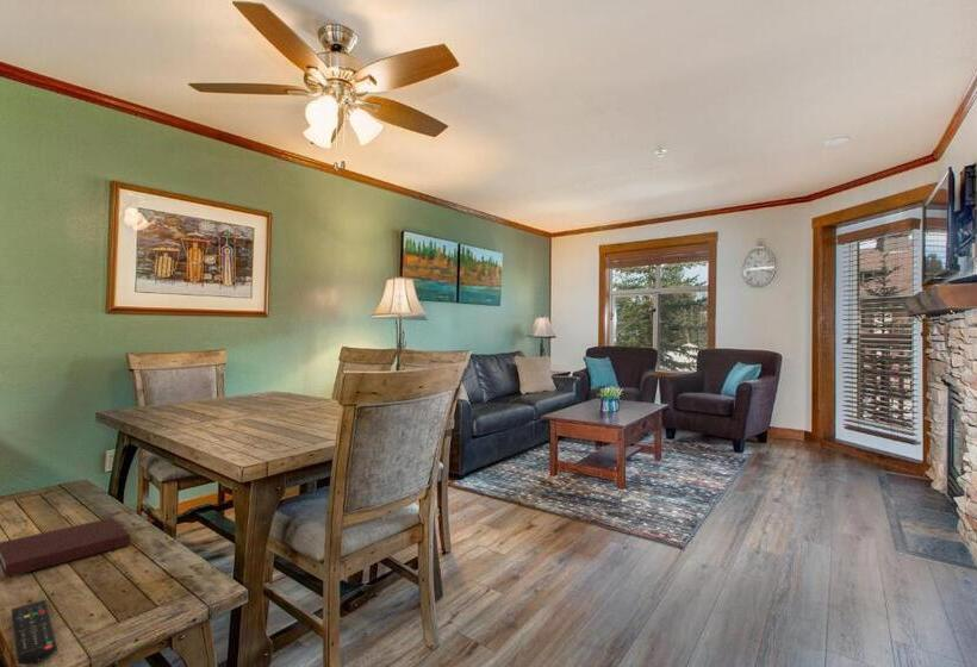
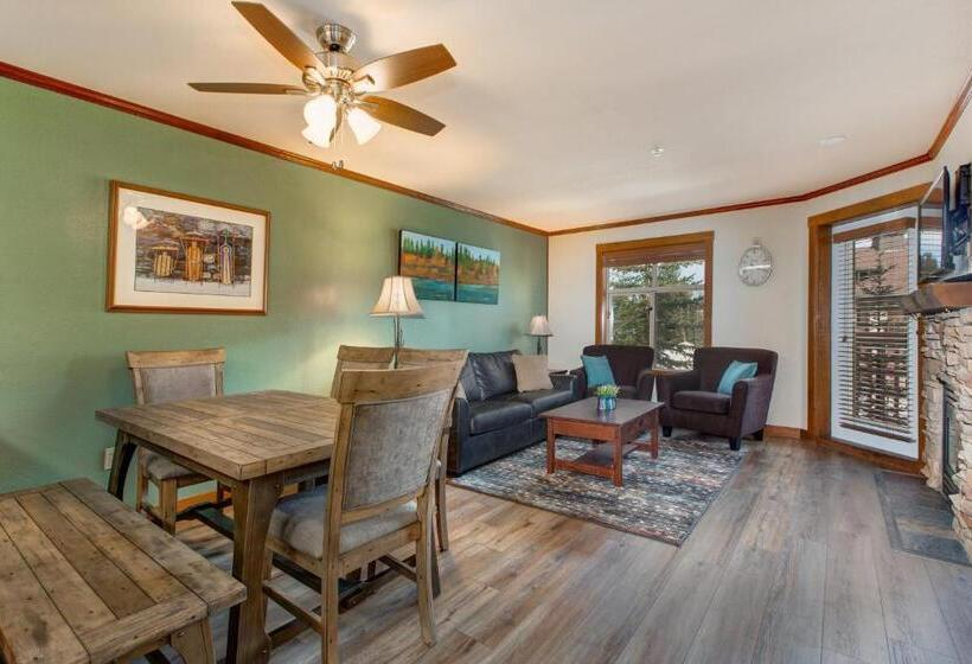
- notebook (64, 543)
- remote control (32, 630)
